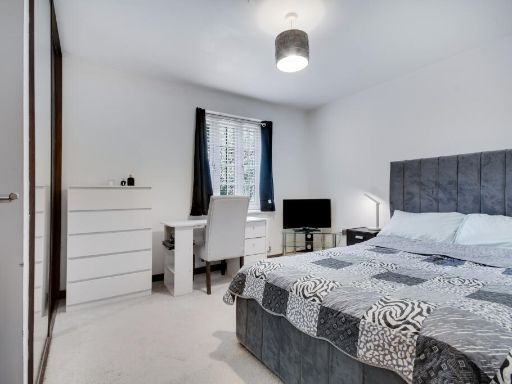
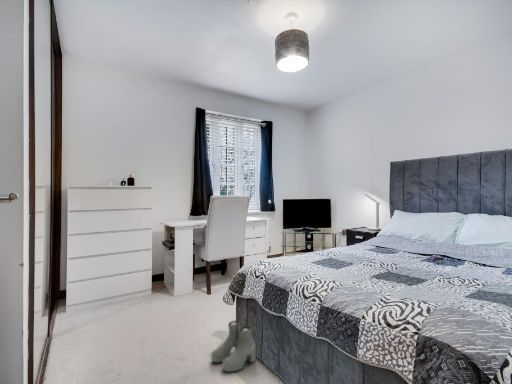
+ boots (233, 343)
